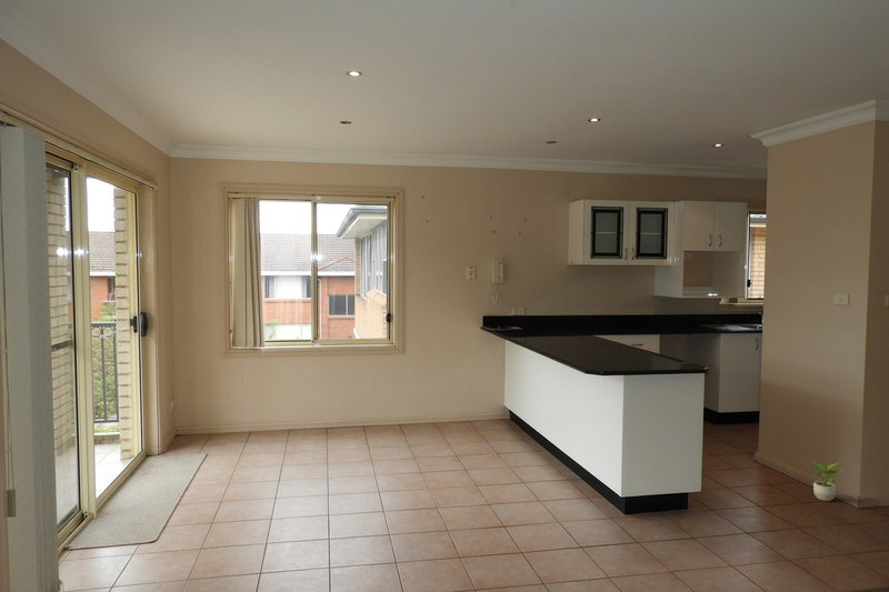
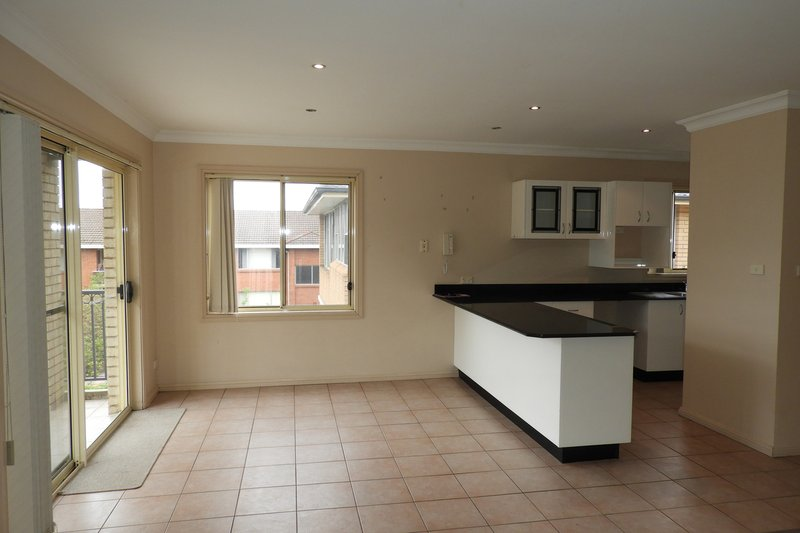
- potted plant (828, 479)
